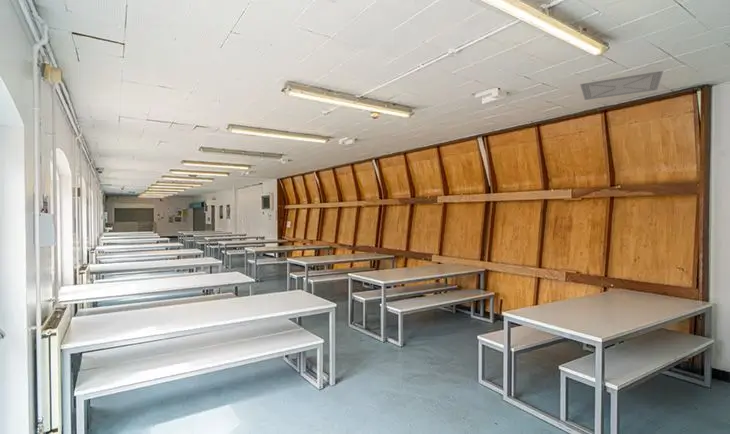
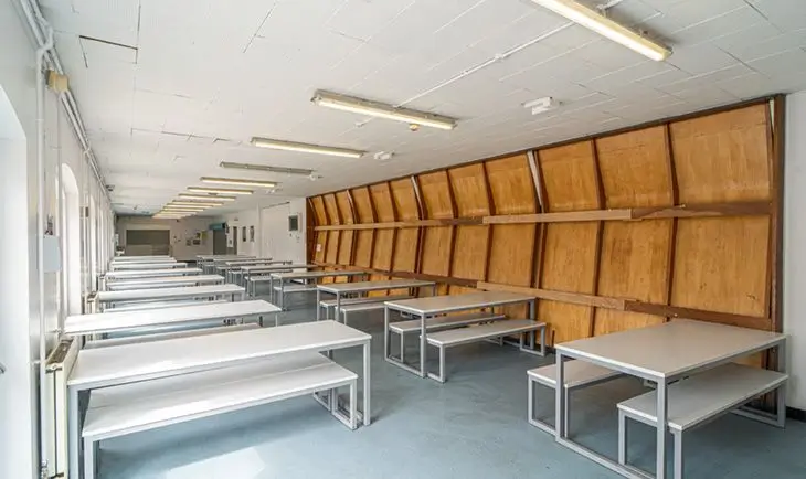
- ceiling vent (619, 87)
